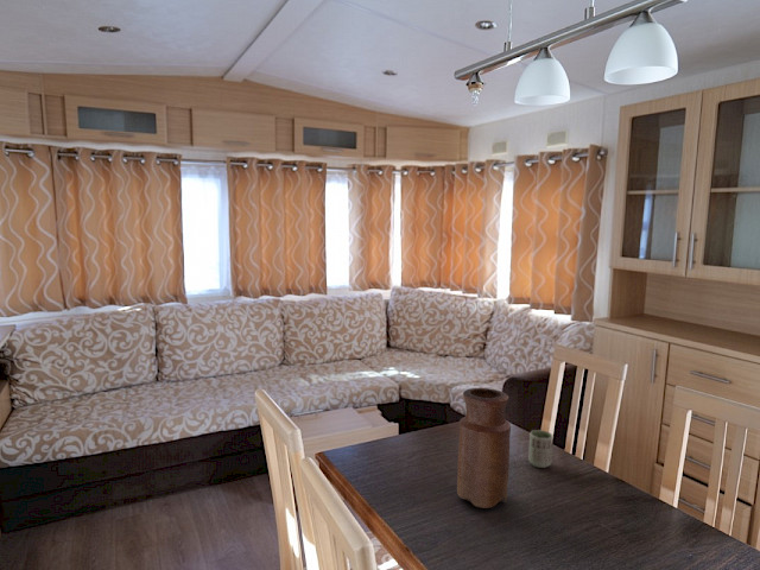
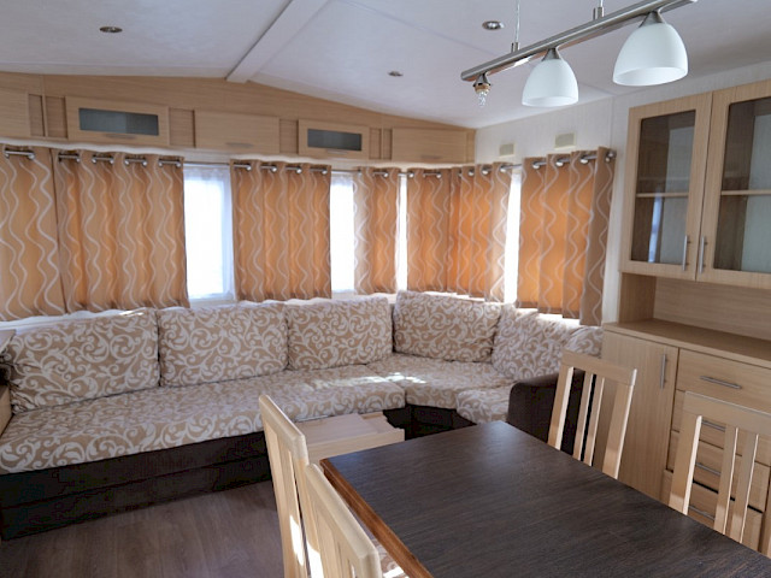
- vase (483, 445)
- cup (540, 449)
